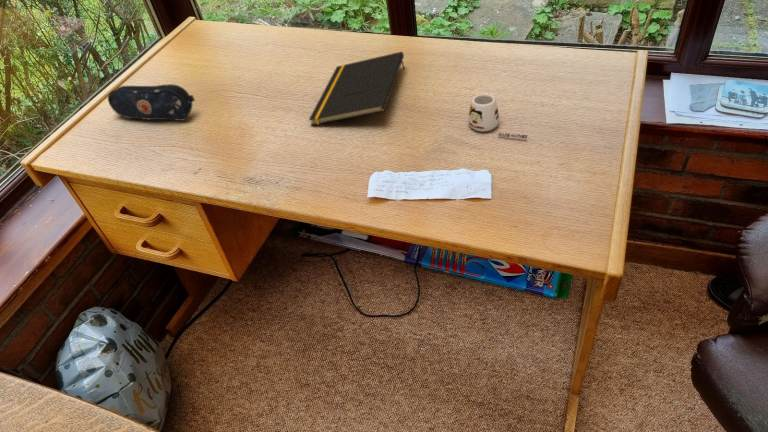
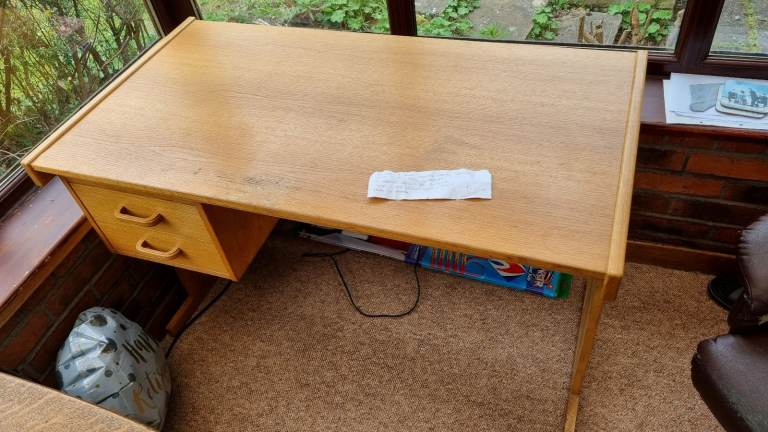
- pencil case (150, 102)
- mug (498, 112)
- notepad (358, 86)
